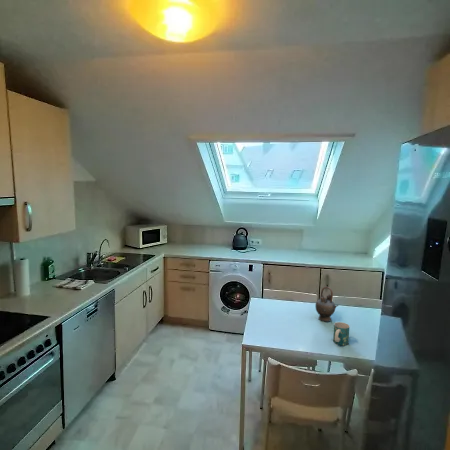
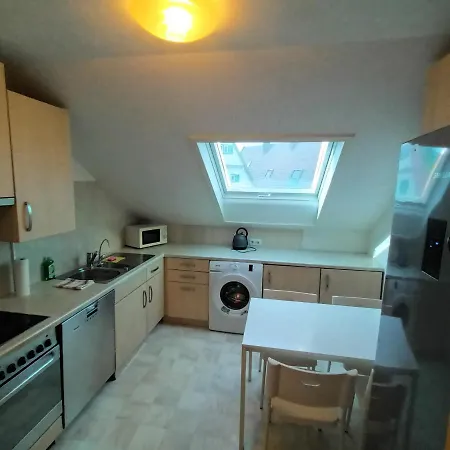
- teapot (327, 303)
- mug (340, 334)
